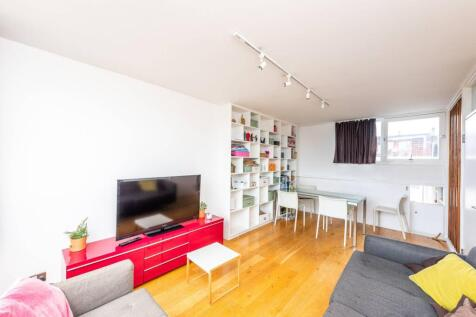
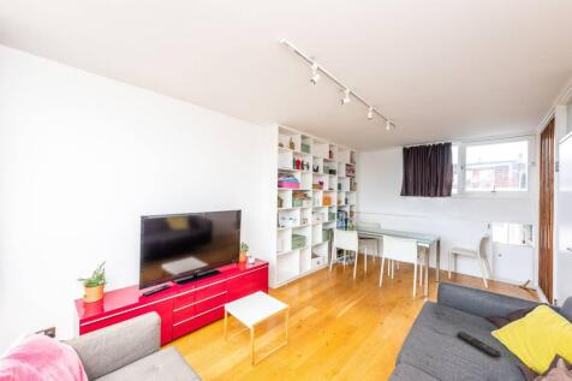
+ remote control (477, 343)
